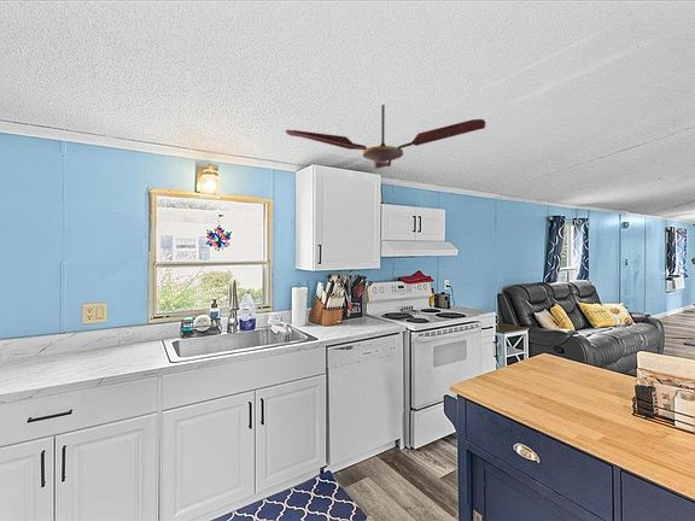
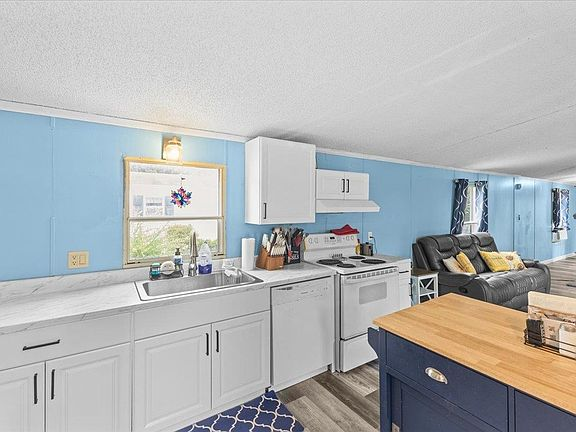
- ceiling fan (381, 140)
